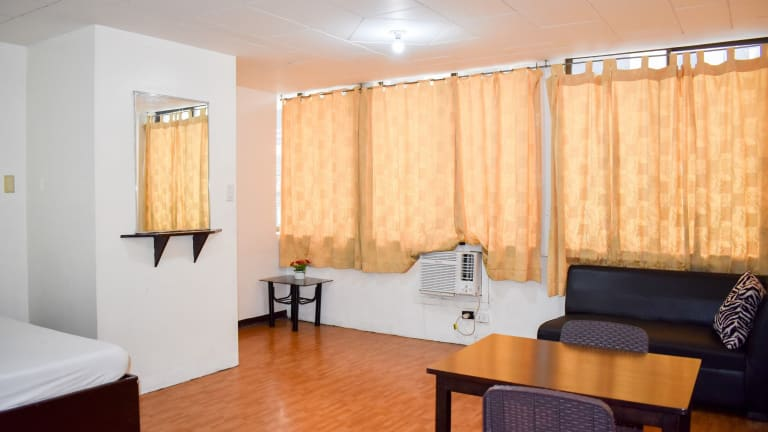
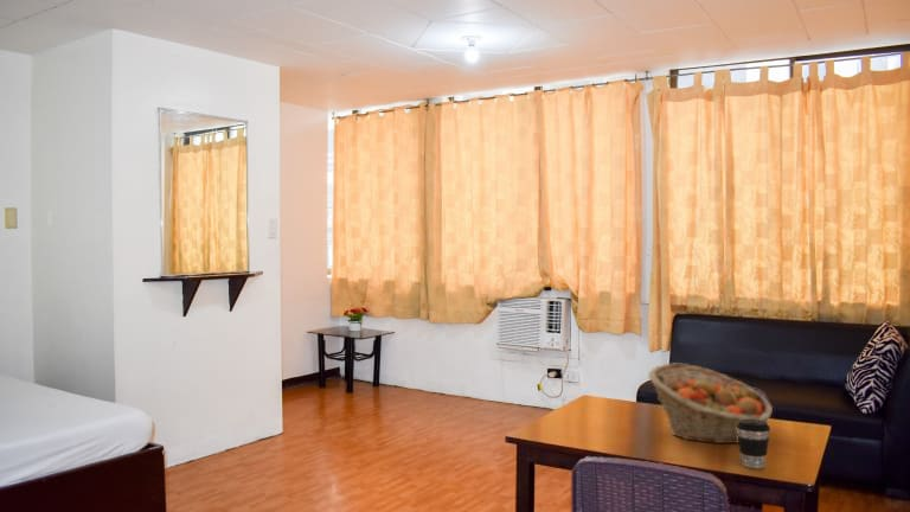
+ fruit basket (709, 401)
+ coffee cup (752, 443)
